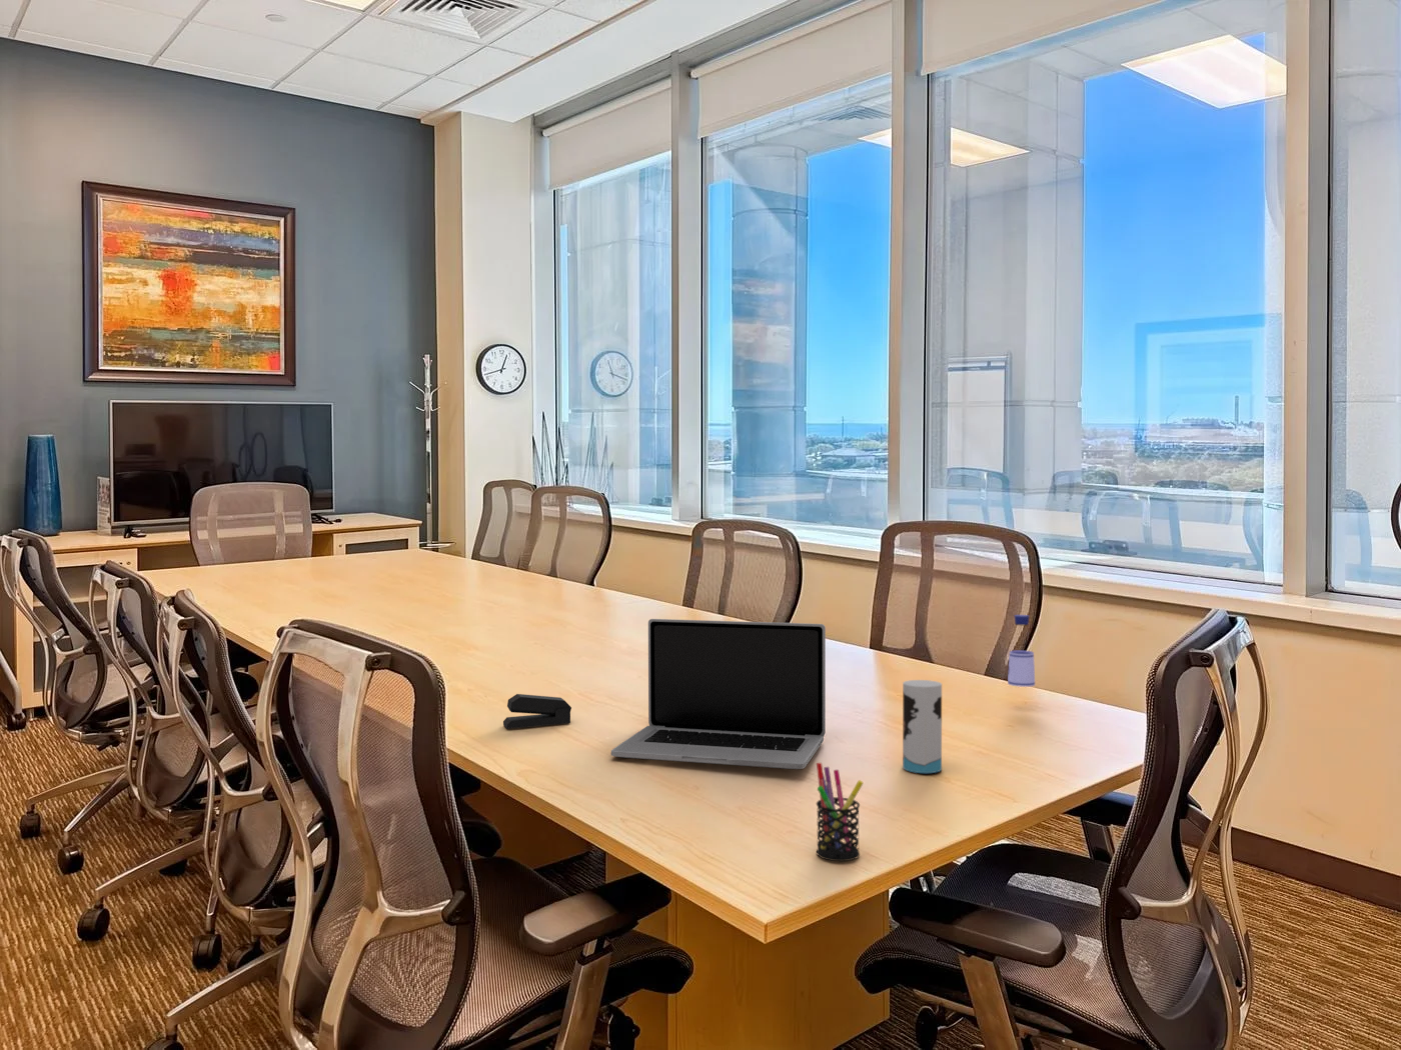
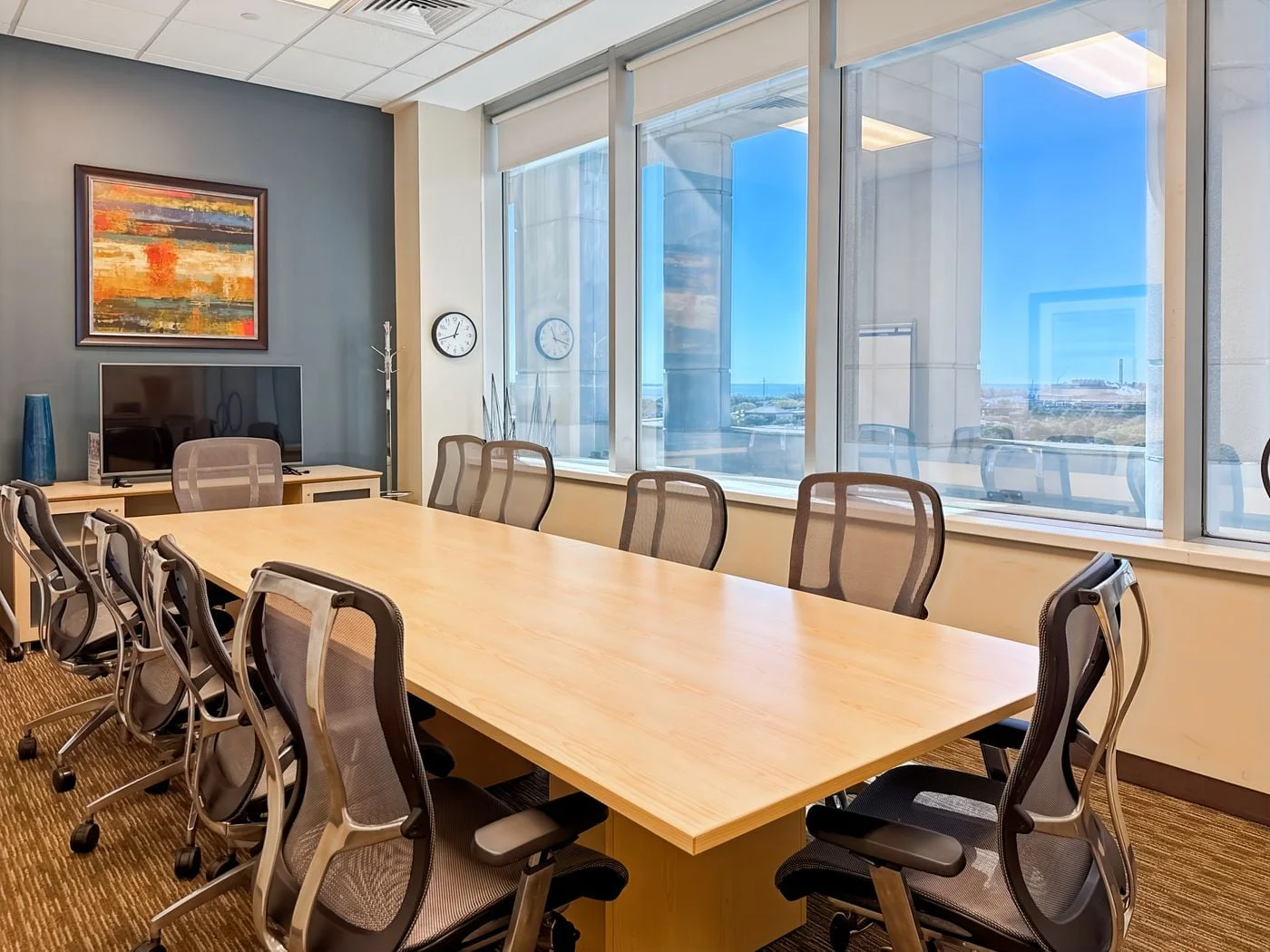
- stapler (537, 708)
- water bottle (1020, 662)
- cup (921, 725)
- pen holder (833, 810)
- laptop (720, 689)
